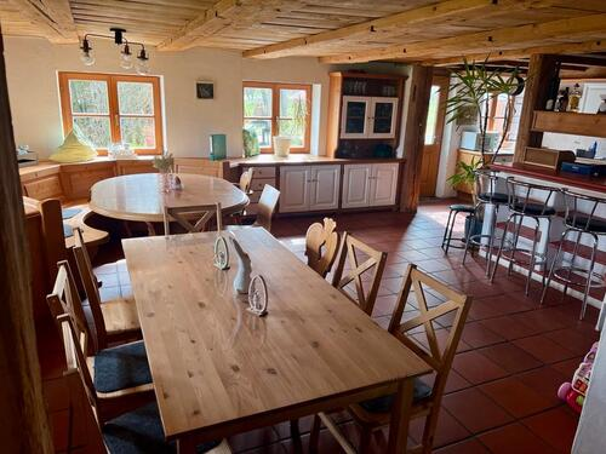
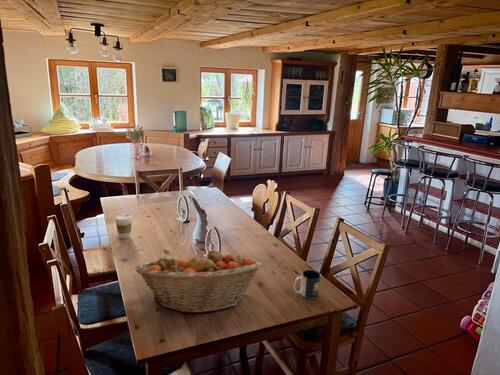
+ fruit basket (199, 274)
+ mug (306, 284)
+ coffee cup (124, 226)
